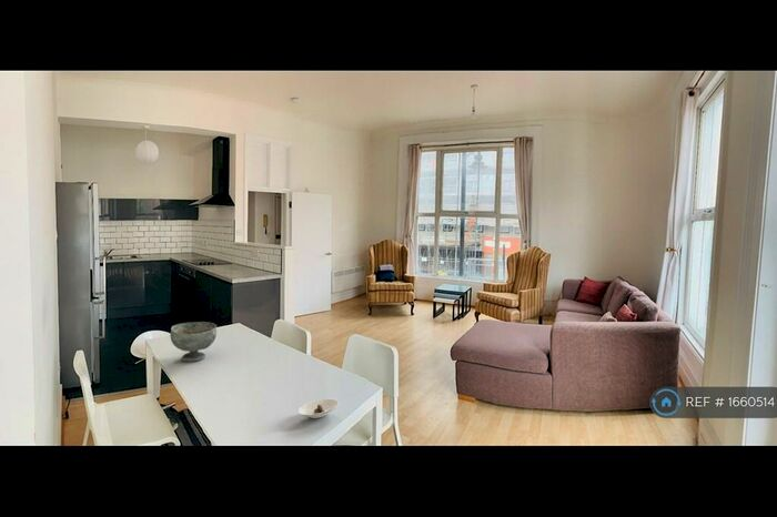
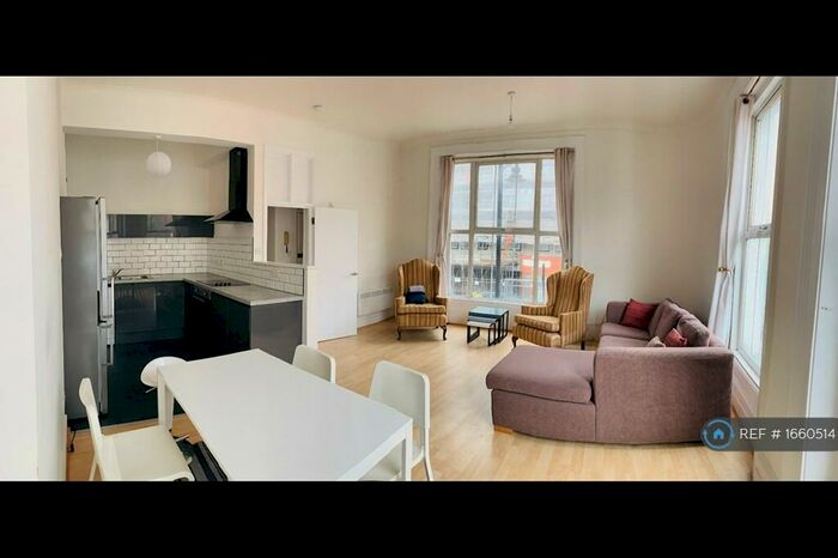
- saucer (319, 409)
- bowl (194, 342)
